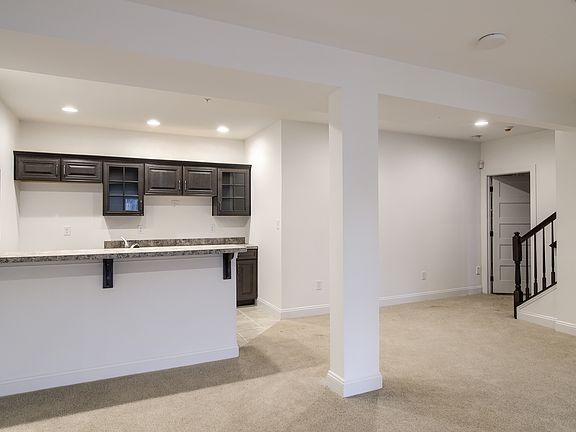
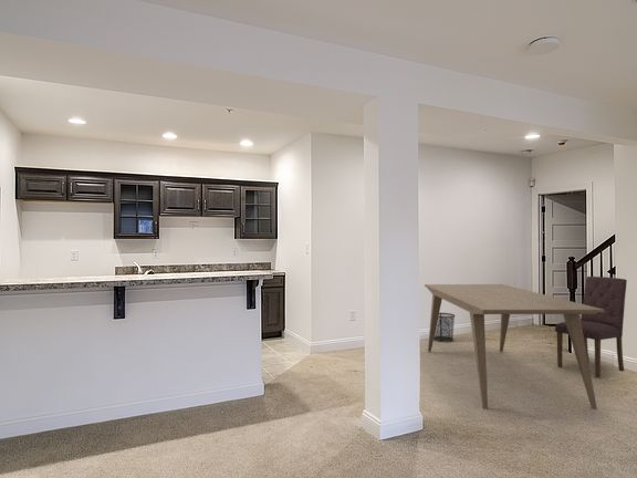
+ waste bin (442, 326)
+ dining table (500, 334)
+ dining chair (592, 323)
